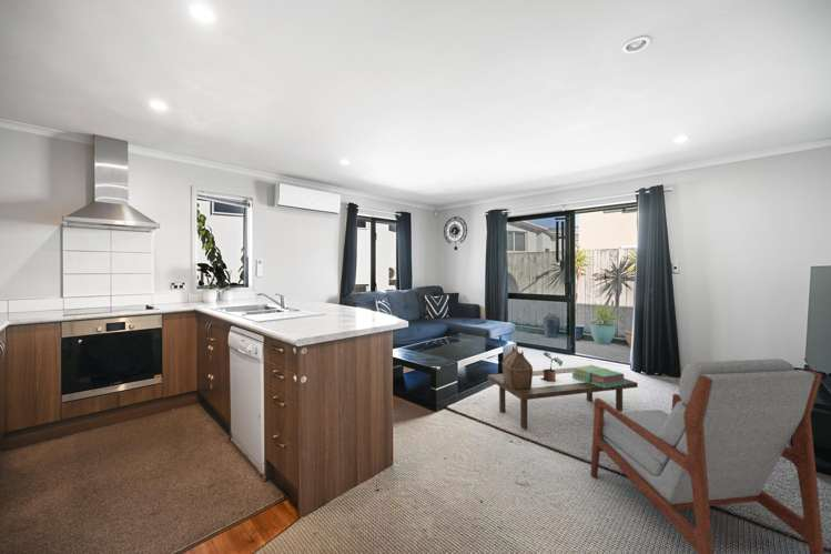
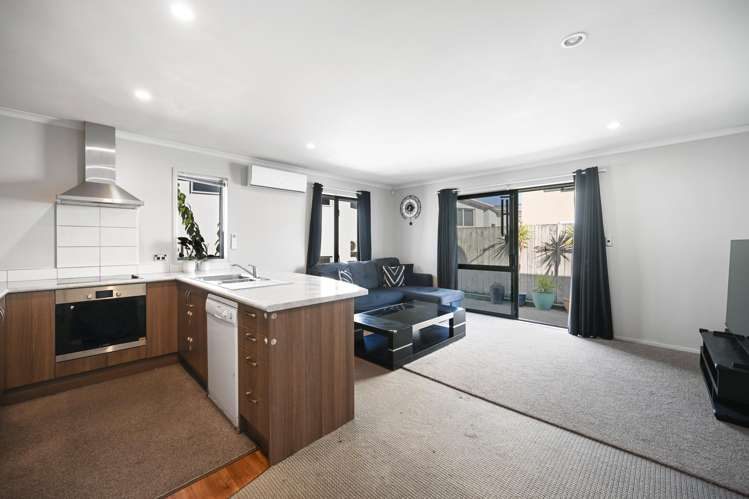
- stack of books (597, 374)
- armchair (680, 429)
- hut (516, 365)
- potted plant (550, 366)
- coffee table (559, 395)
